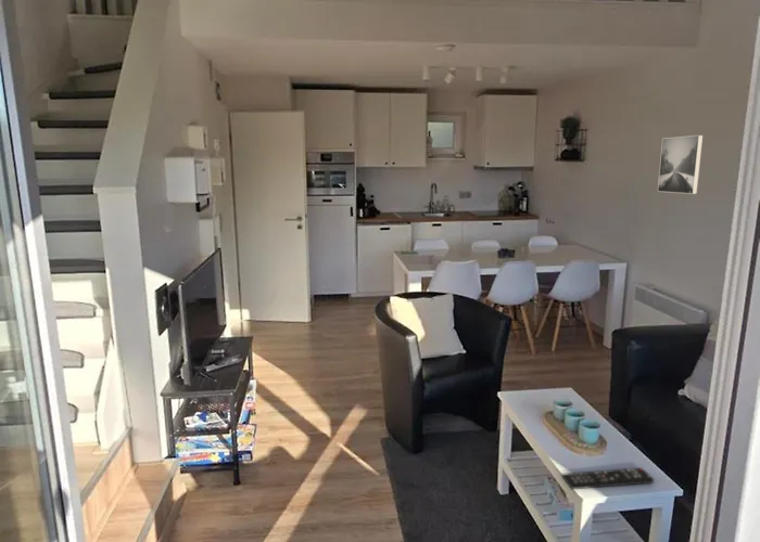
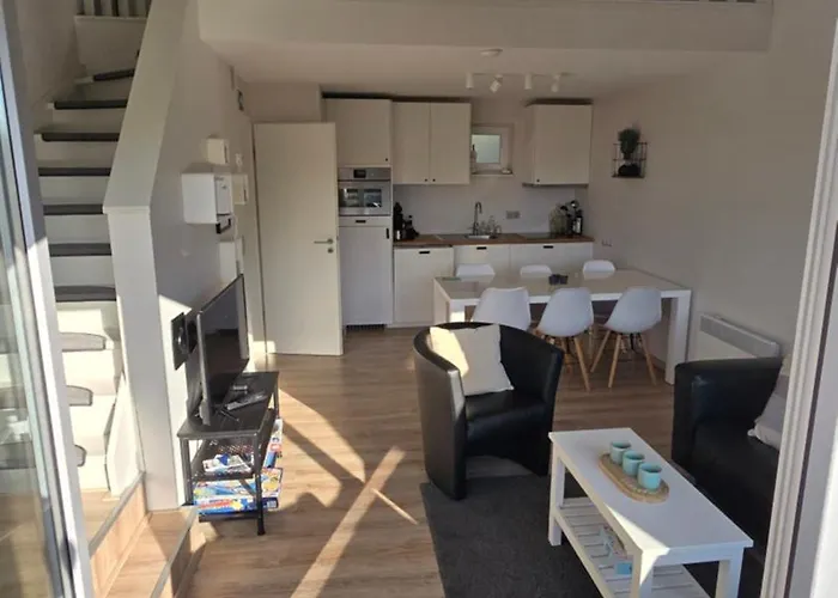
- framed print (679, 165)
- remote control (607, 477)
